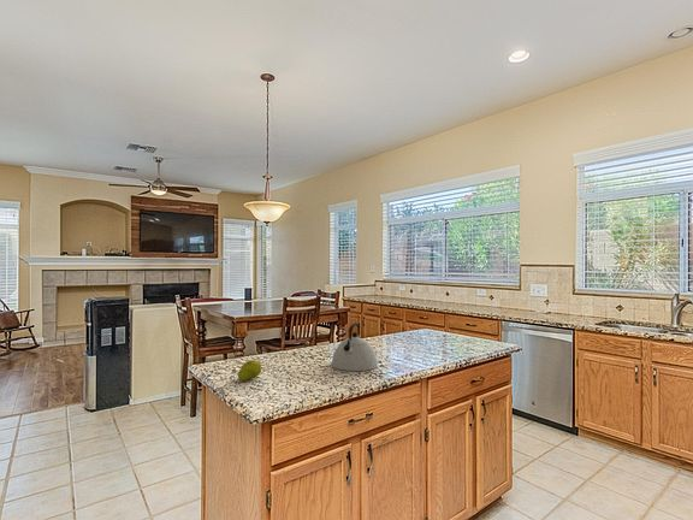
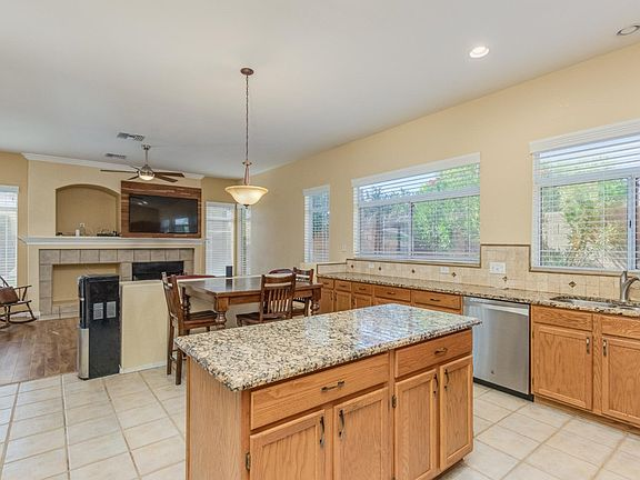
- fruit (247, 370)
- kettle (354, 343)
